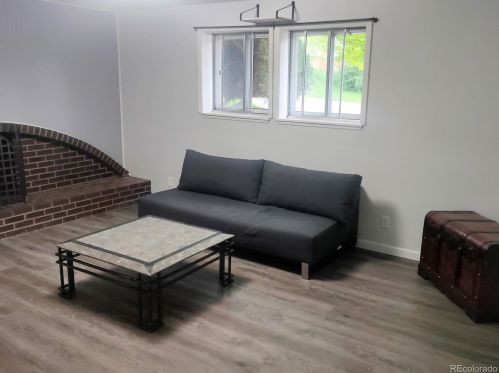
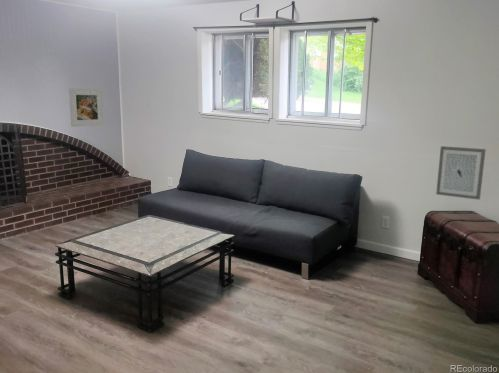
+ wall art (460, 172)
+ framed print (86, 107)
